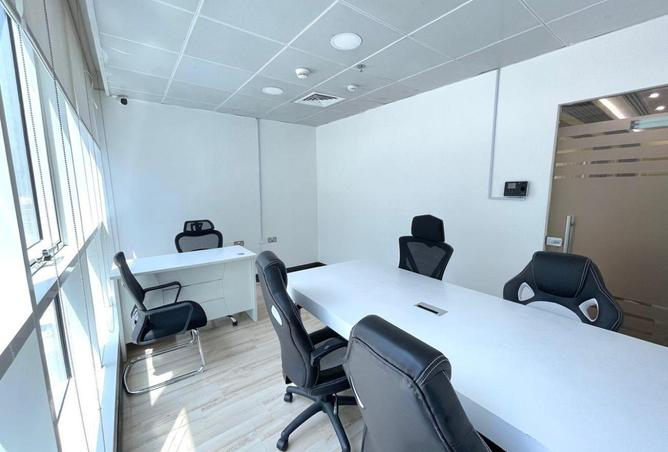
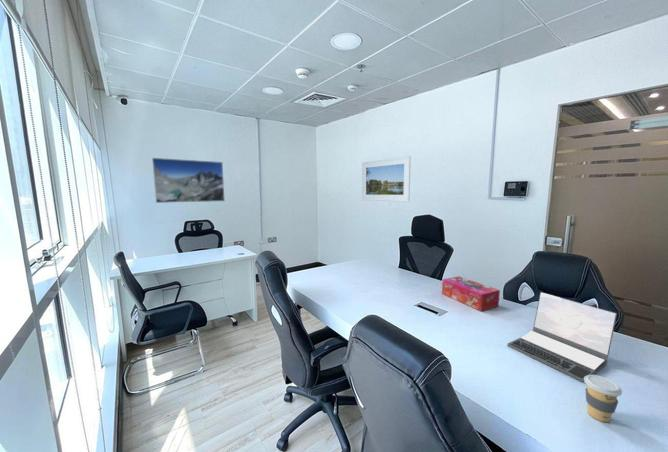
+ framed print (383, 180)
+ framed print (191, 181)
+ coffee cup (600, 398)
+ laptop (558, 330)
+ tissue box (468, 292)
